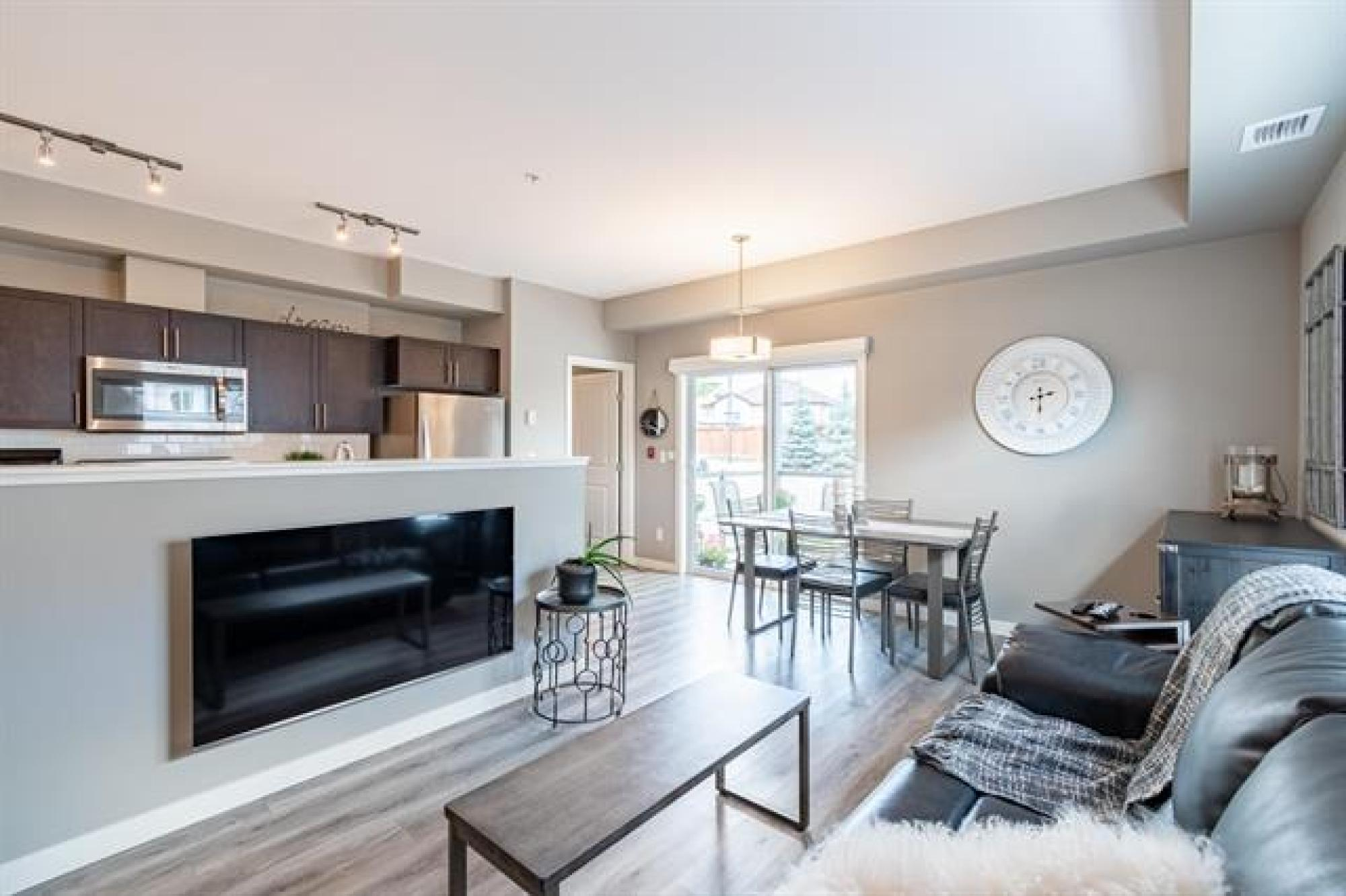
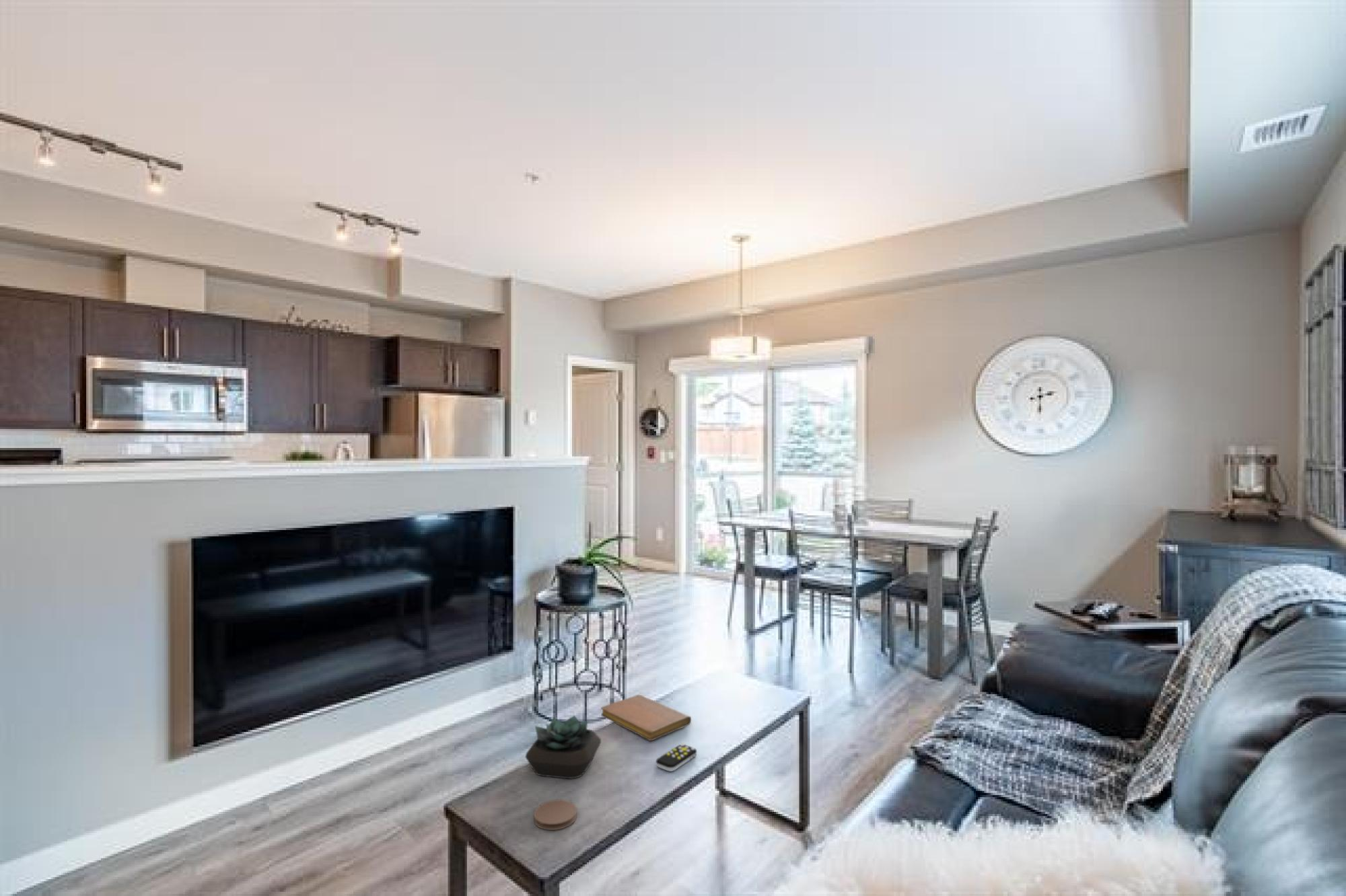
+ notebook (645, 715)
+ succulent plant (564, 745)
+ remote control (676, 757)
+ coaster (555, 814)
